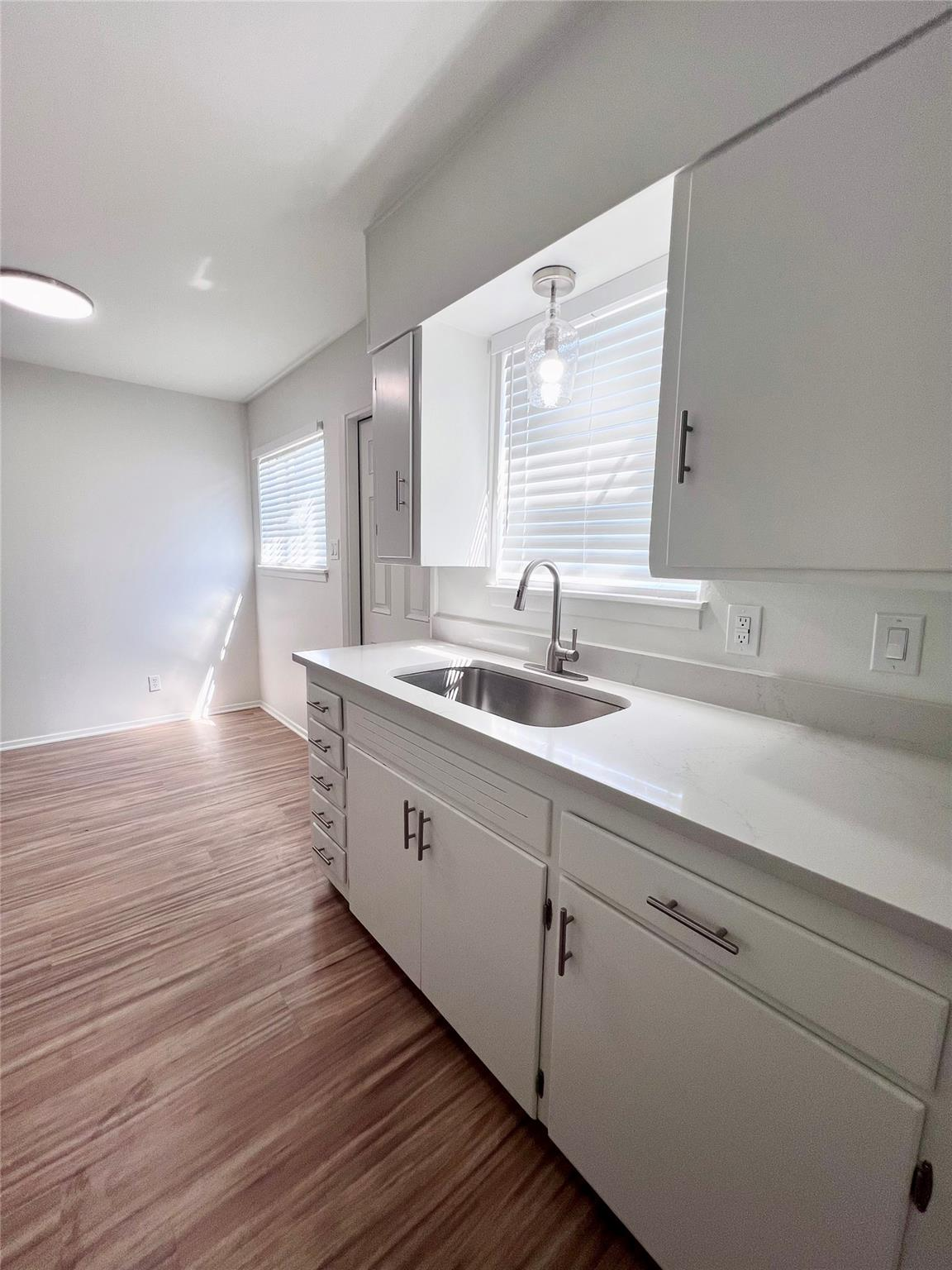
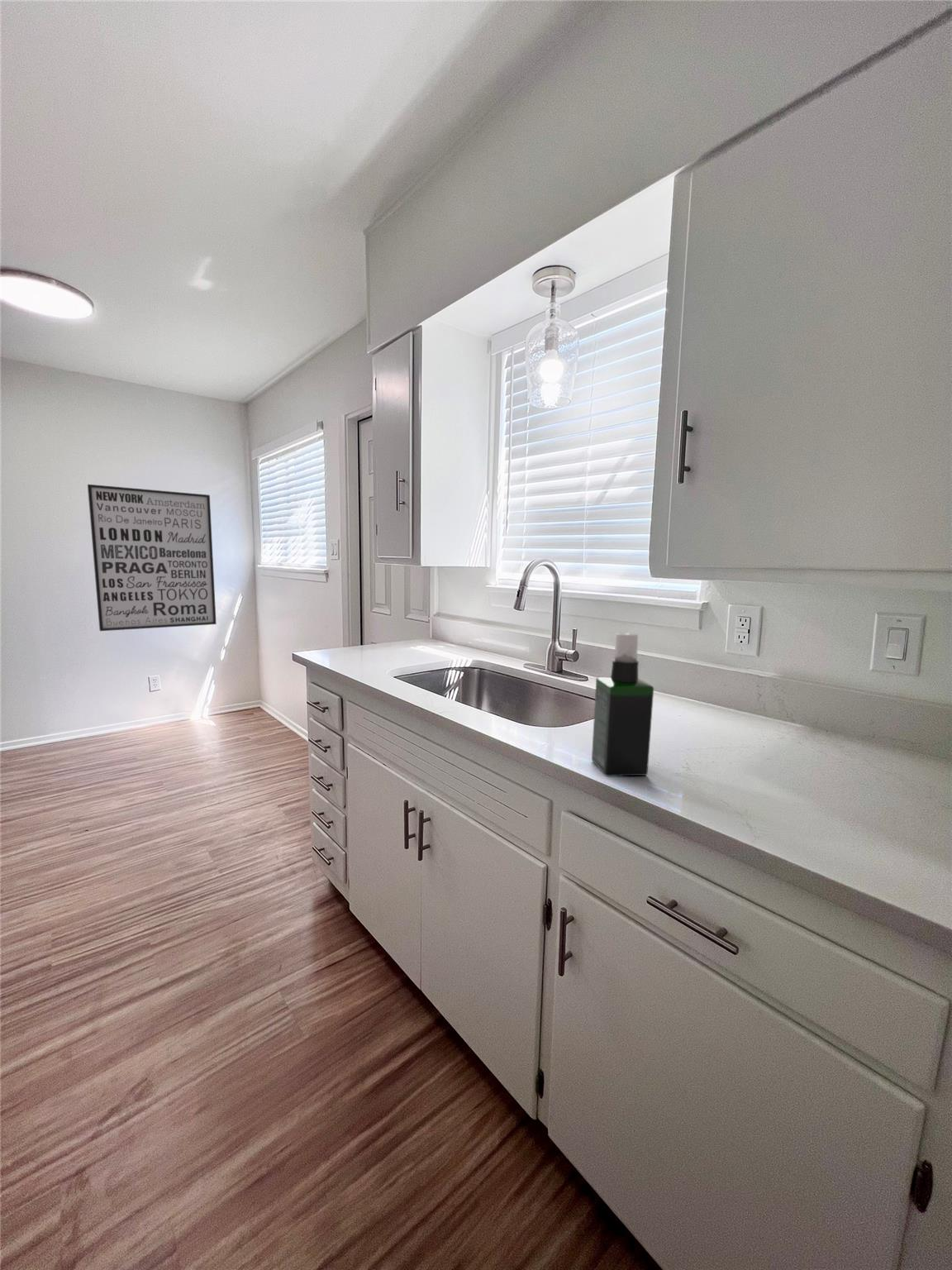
+ spray bottle (622, 701)
+ wall art (156, 560)
